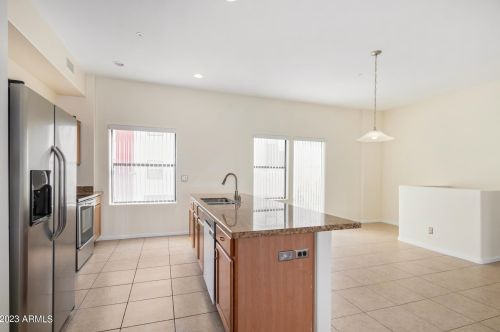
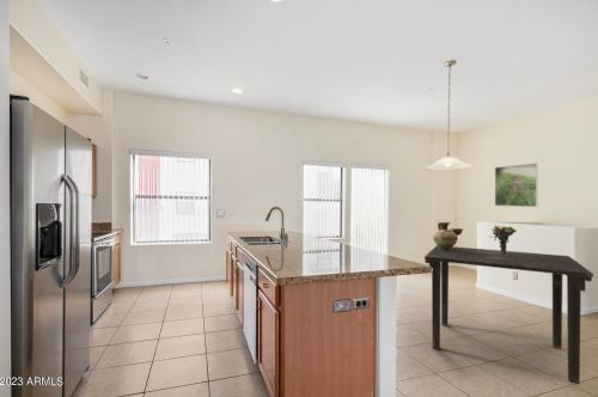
+ ceramic jug (446, 236)
+ bouquet (501, 239)
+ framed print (514, 185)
+ dining table (496, 267)
